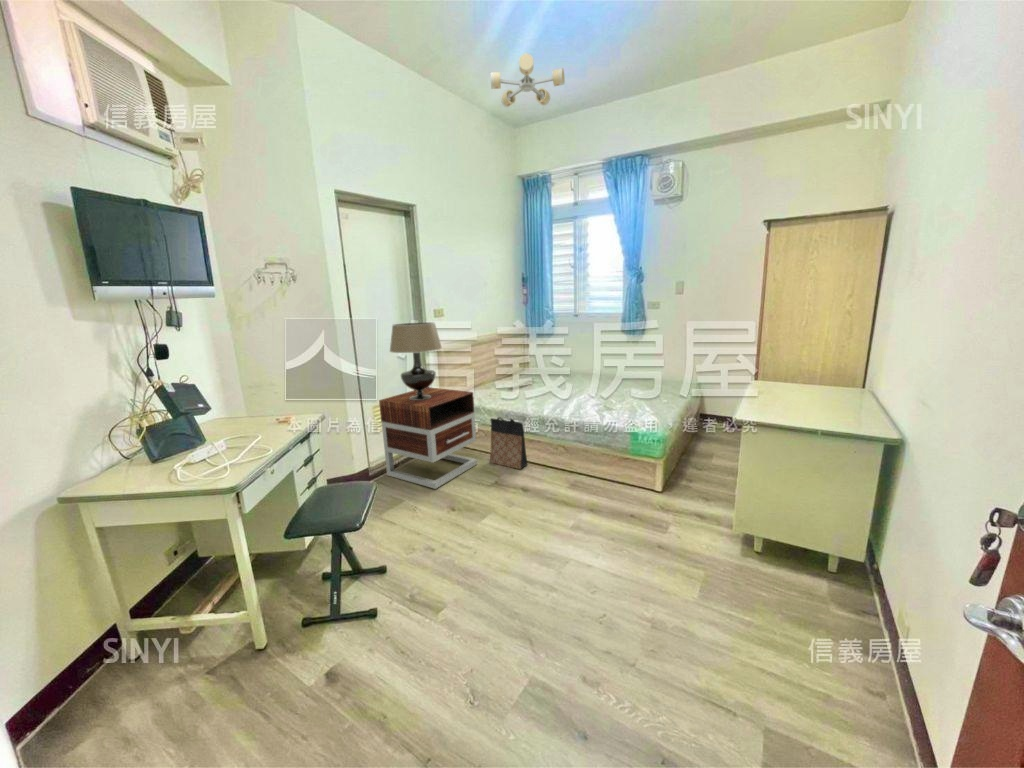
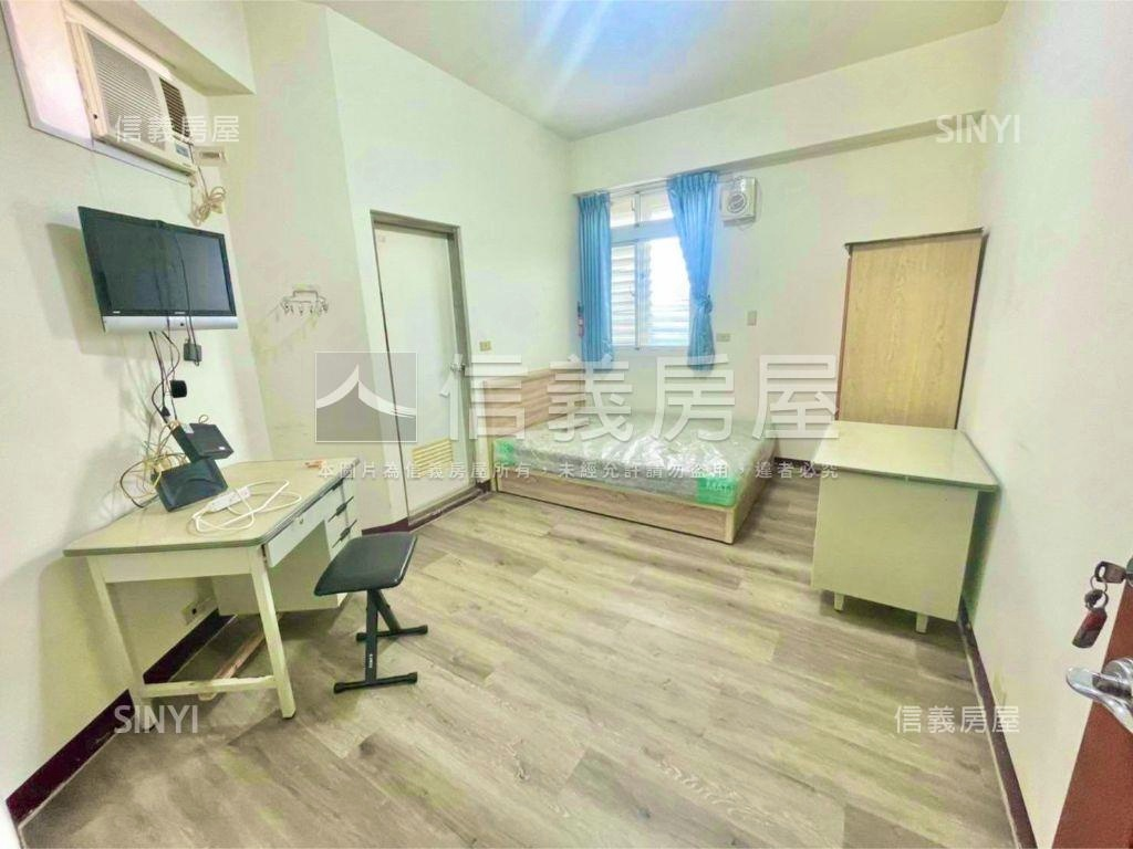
- bag (507, 440)
- nightstand (431, 433)
- table lamp (417, 361)
- ceiling light (527, 83)
